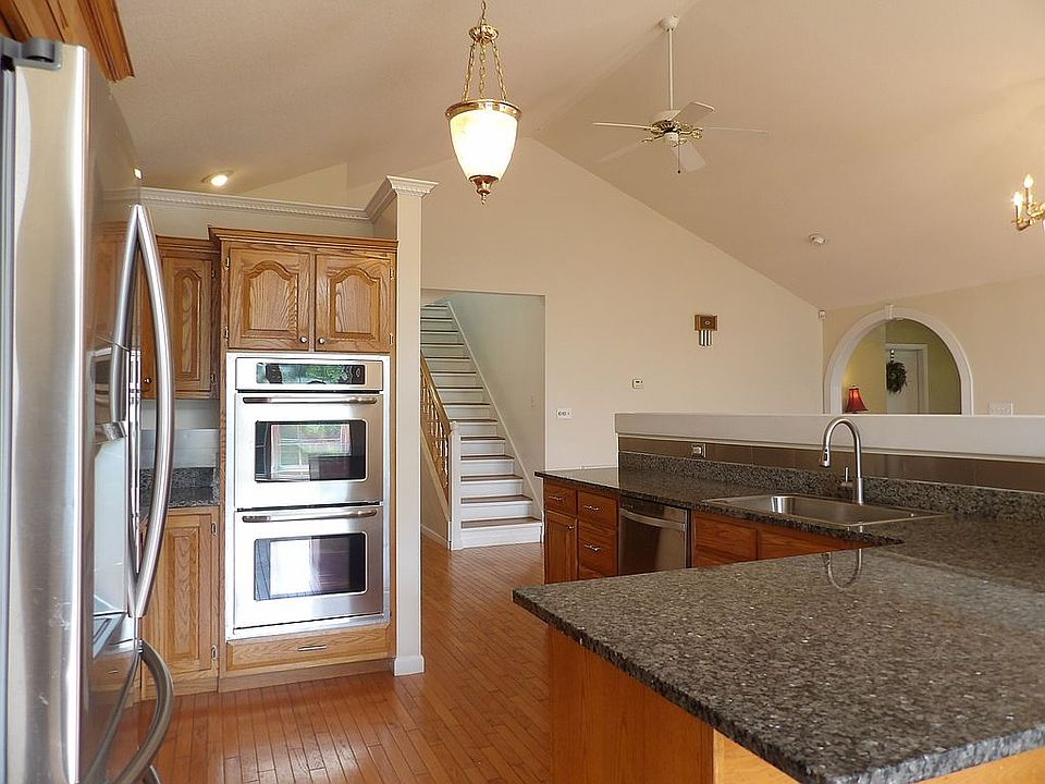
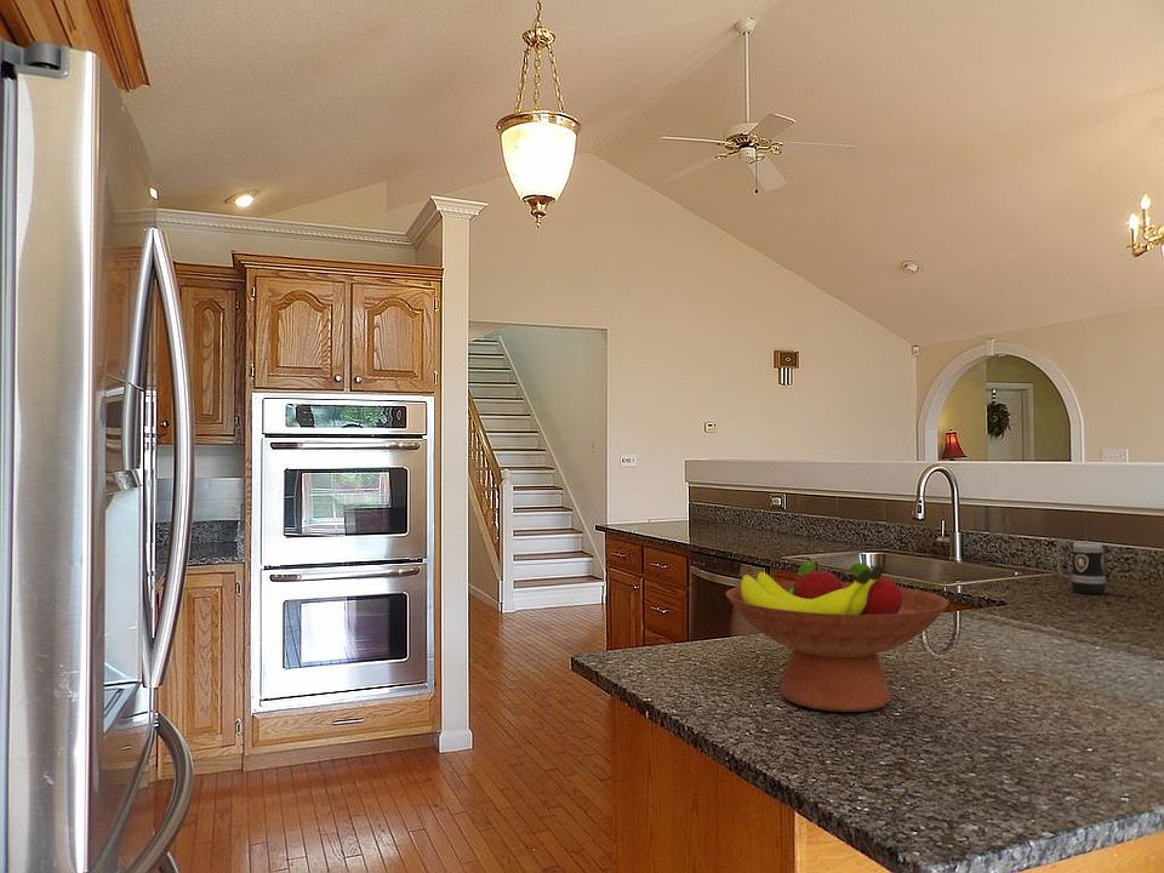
+ mug (1080, 566)
+ fruit bowl (833, 627)
